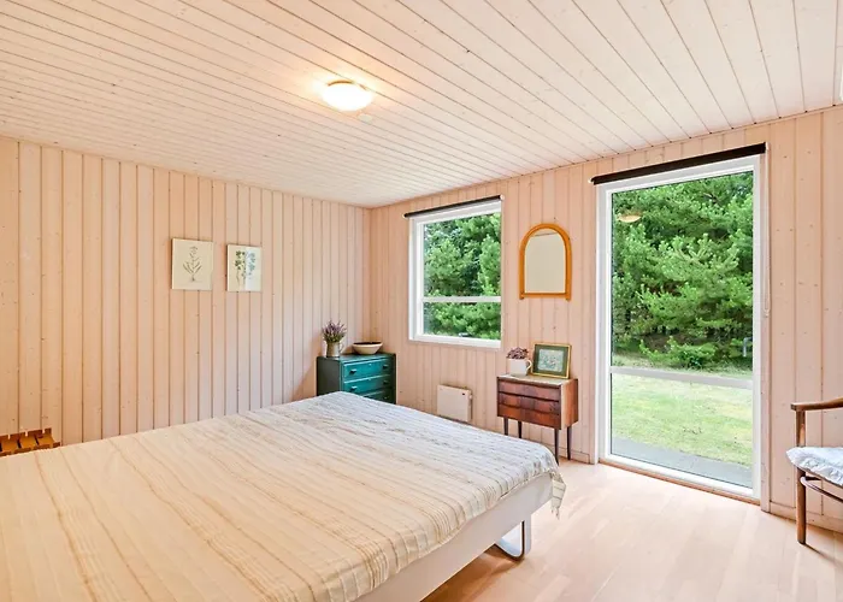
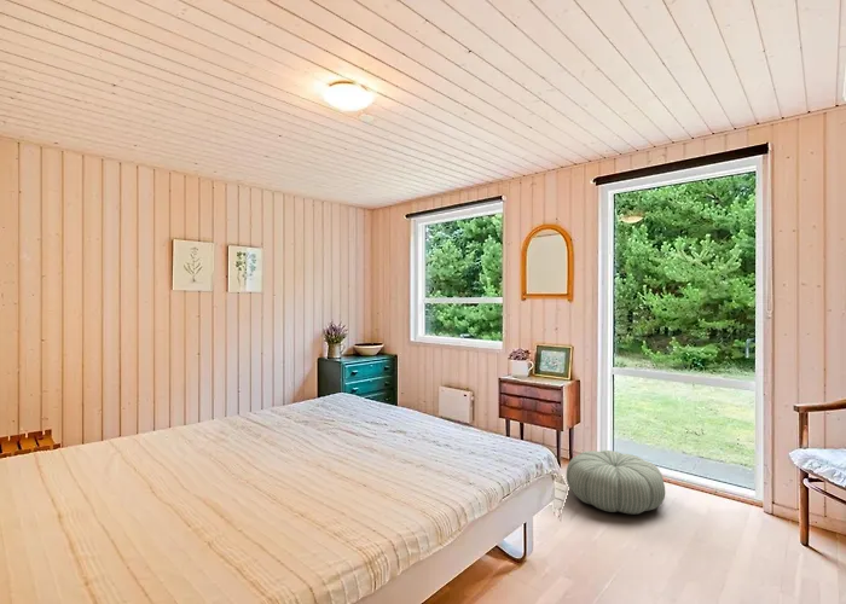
+ pouf (614, 478)
